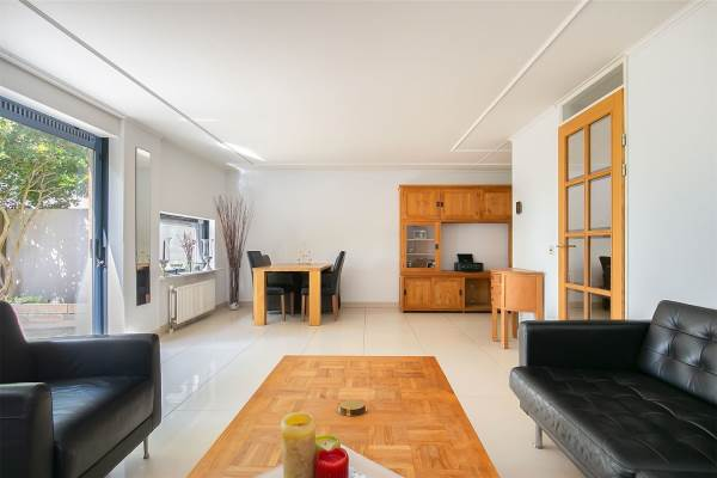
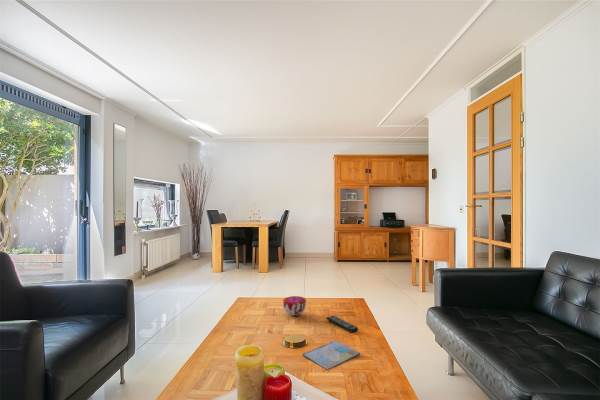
+ book (331, 353)
+ decorative bowl (294, 306)
+ remote control (341, 323)
